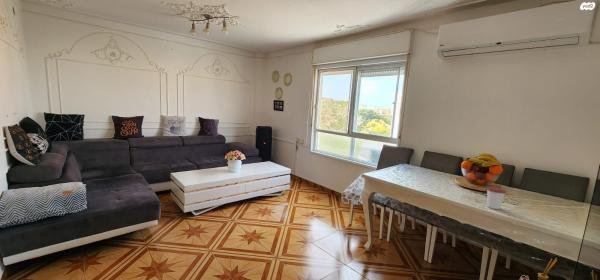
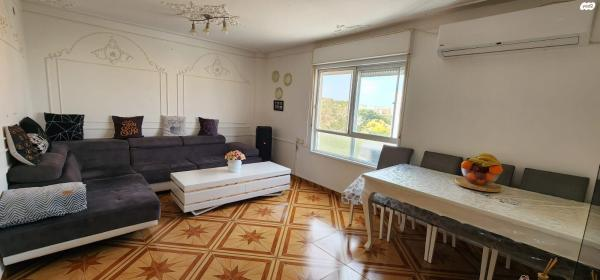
- cup (495, 195)
